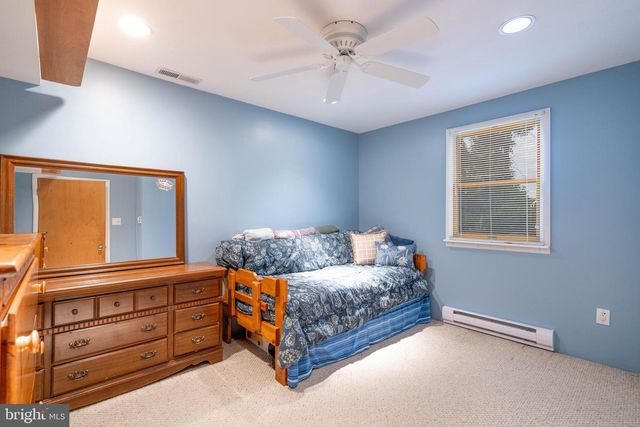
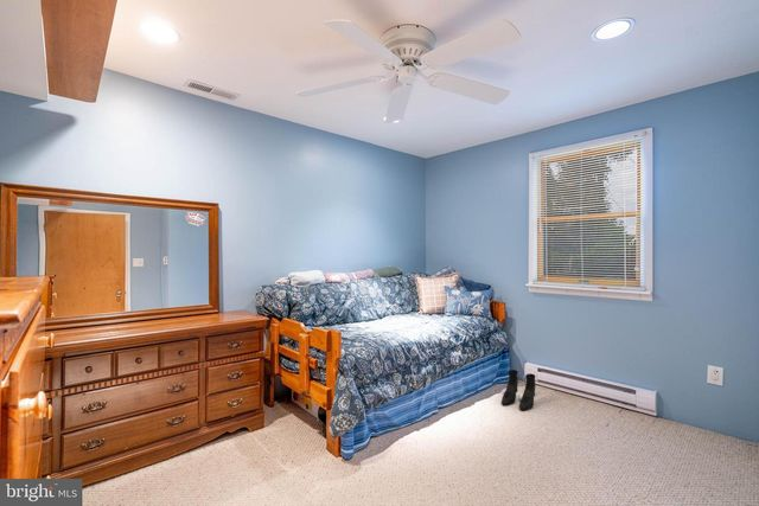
+ boots (517, 389)
